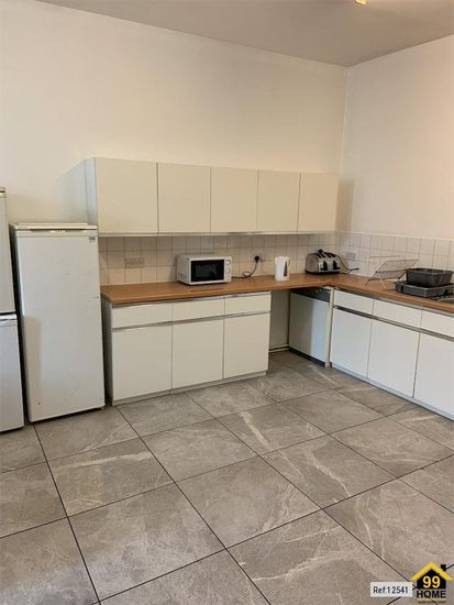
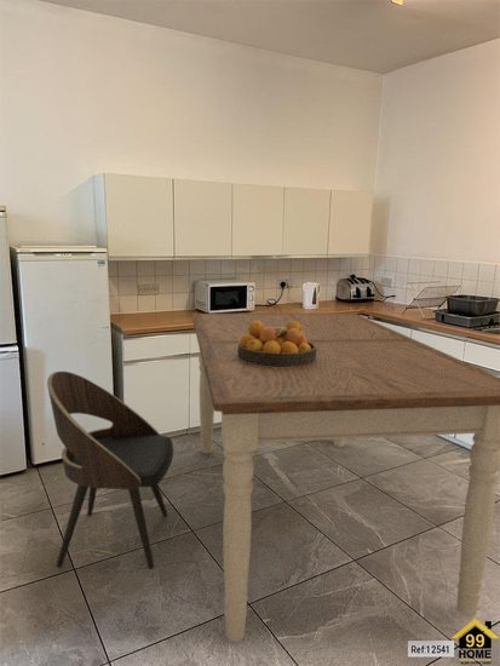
+ fruit bowl (277, 339)
+ dining chair (114, 459)
+ dining table (306, 429)
